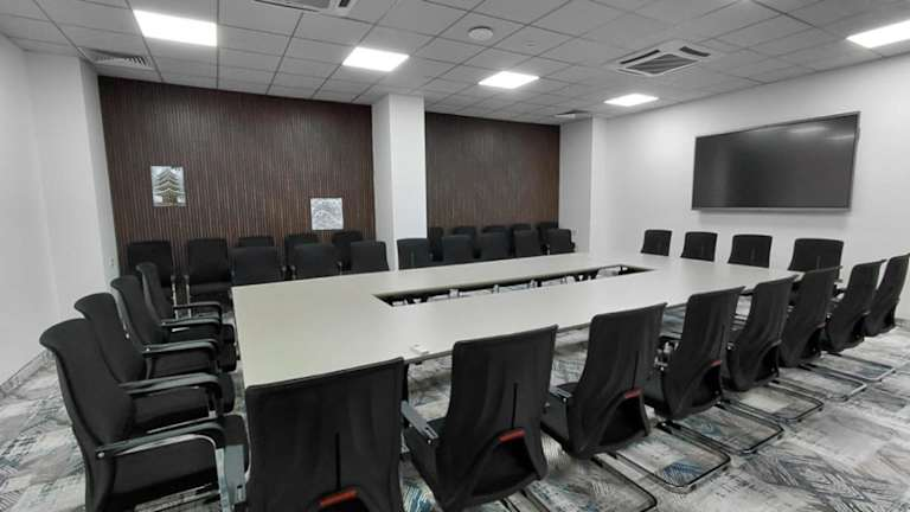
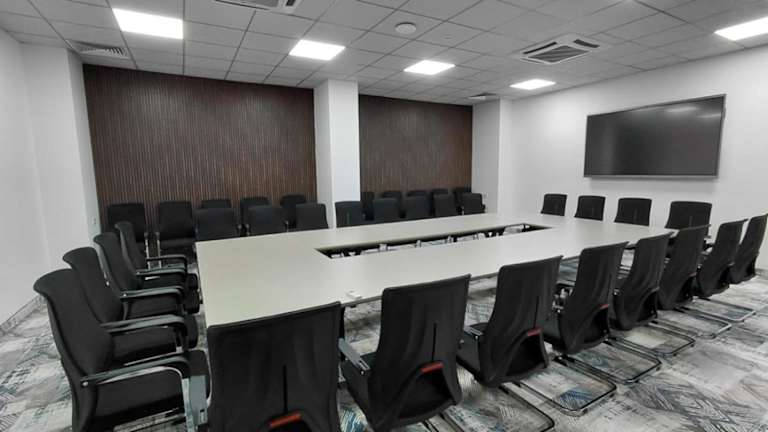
- wall art (327, 213)
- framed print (168, 186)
